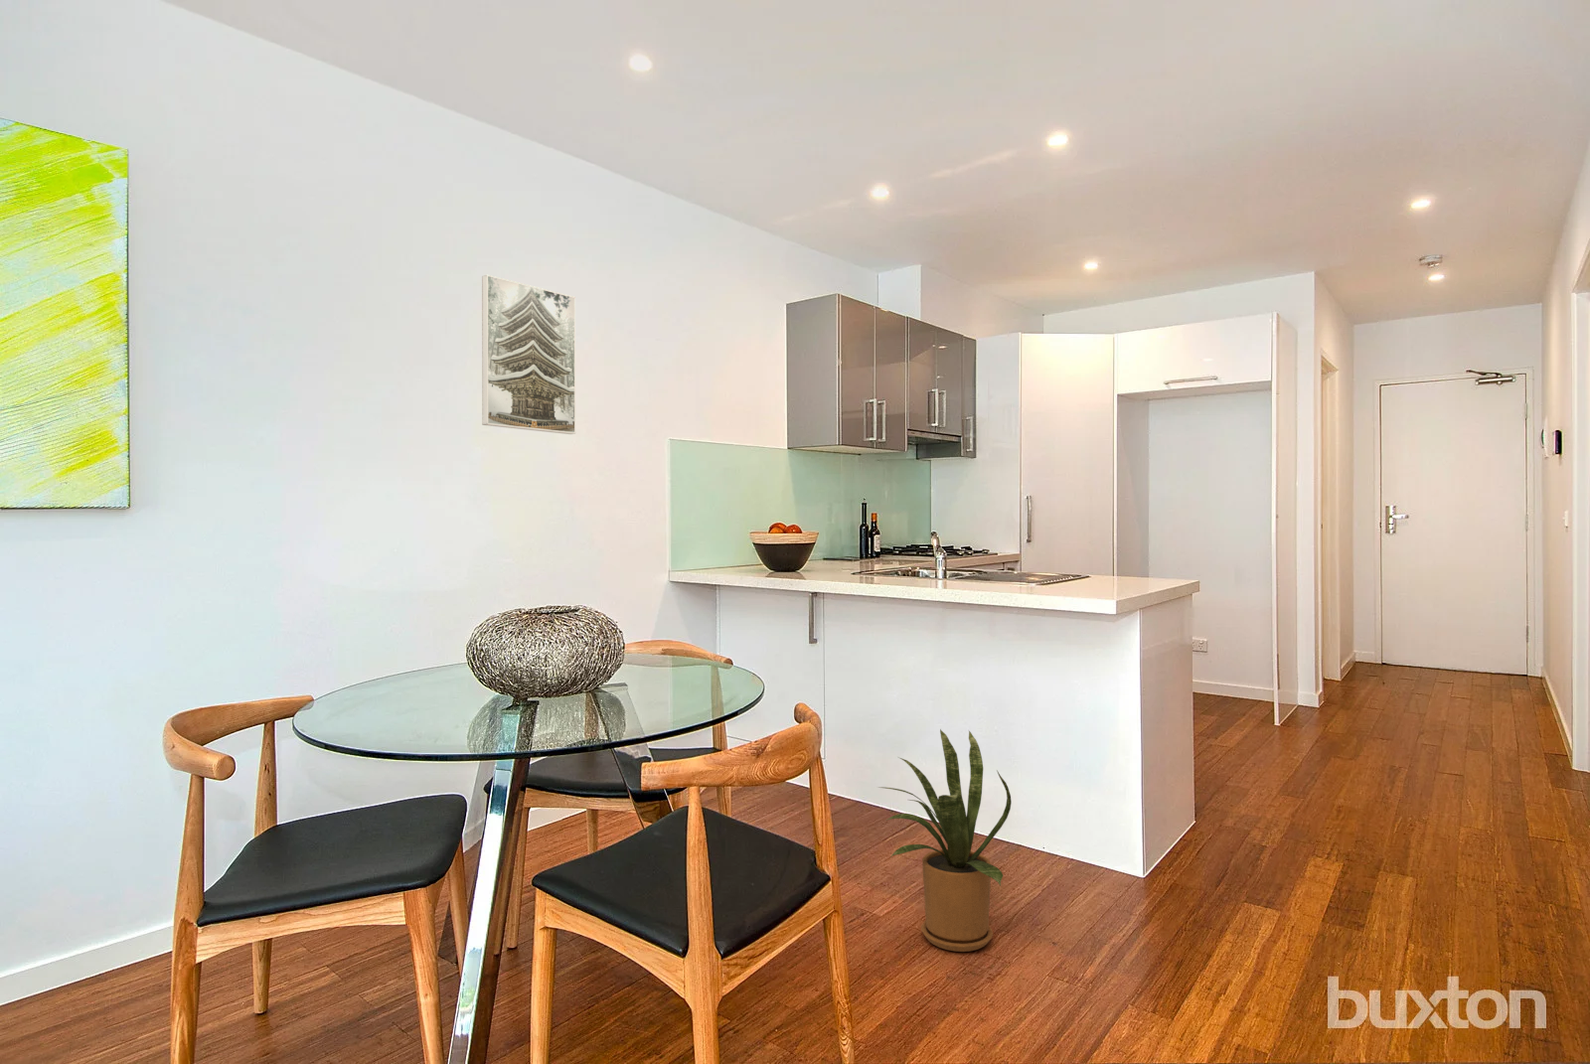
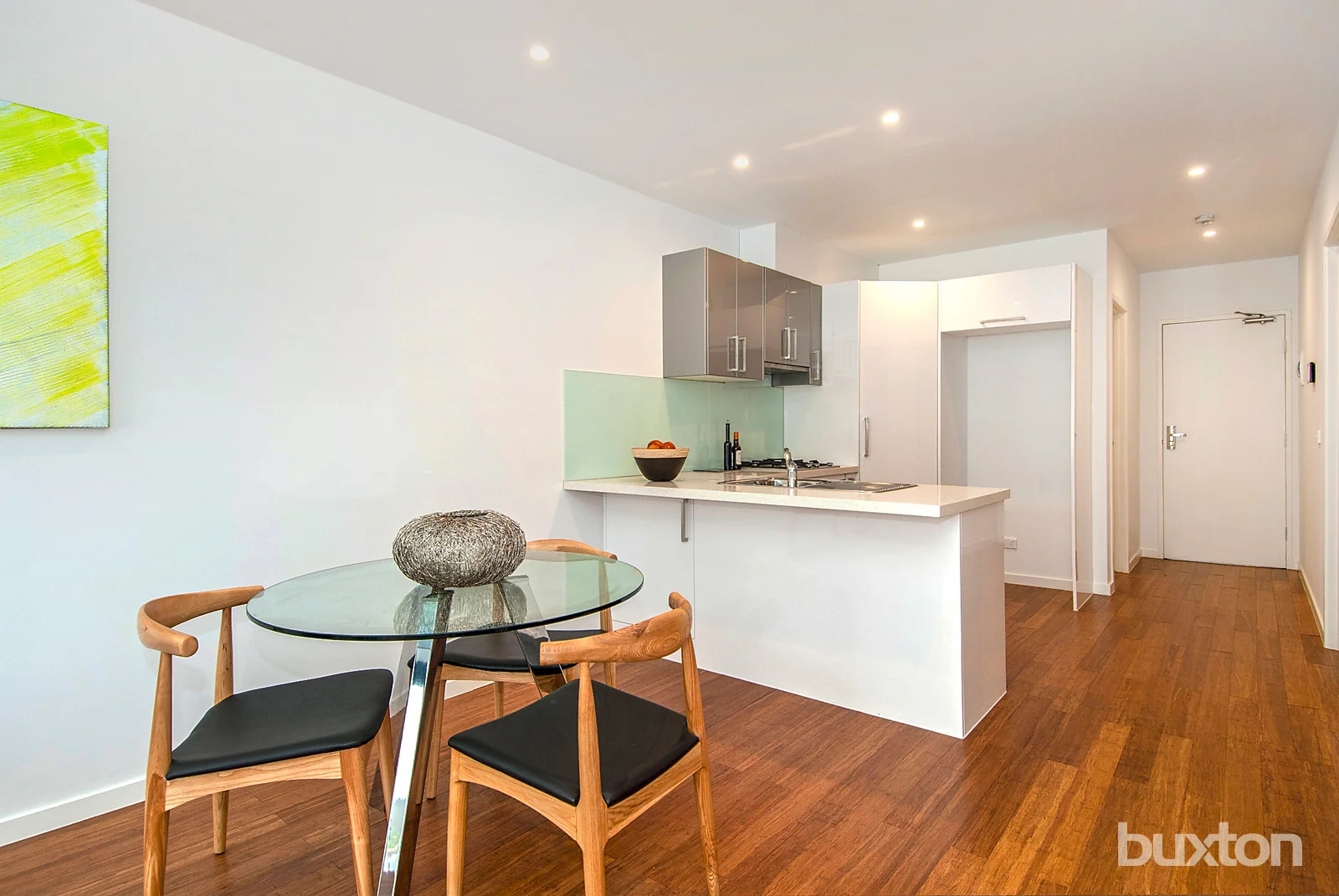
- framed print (531, 357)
- house plant (944, 838)
